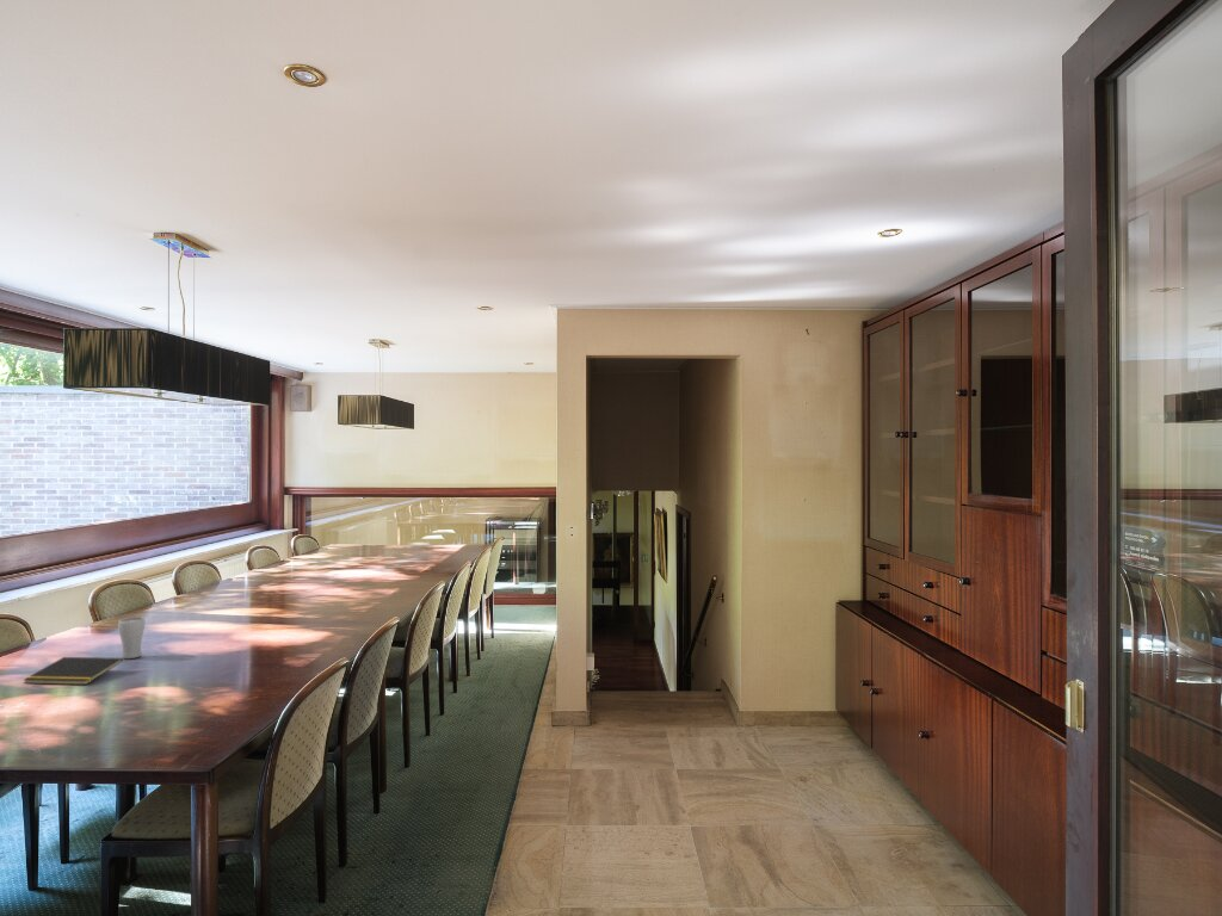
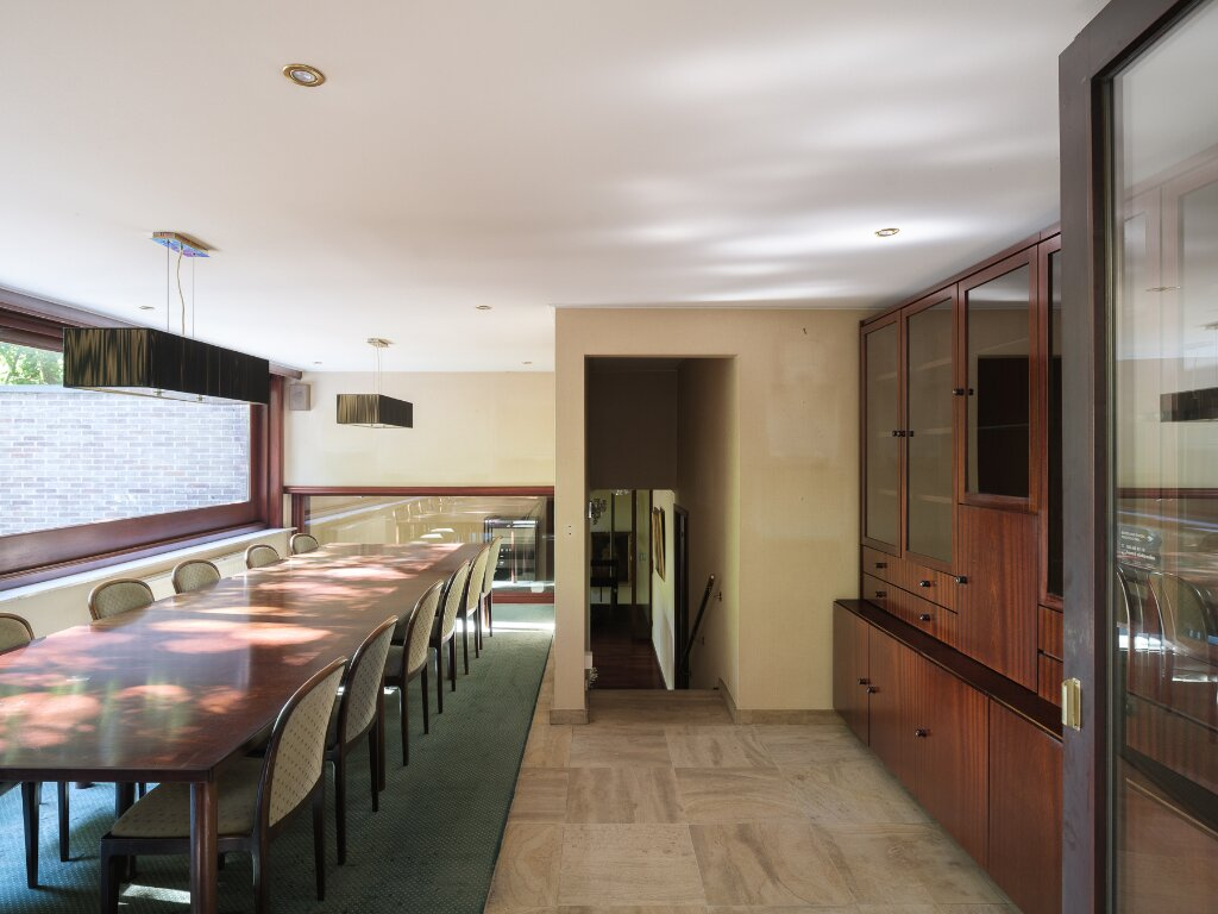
- drinking glass (131, 638)
- notepad (74, 670)
